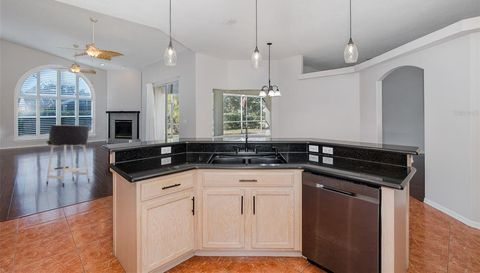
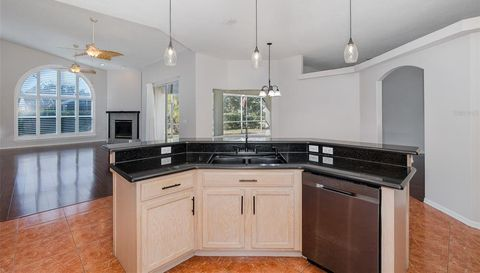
- bar stool (65, 155)
